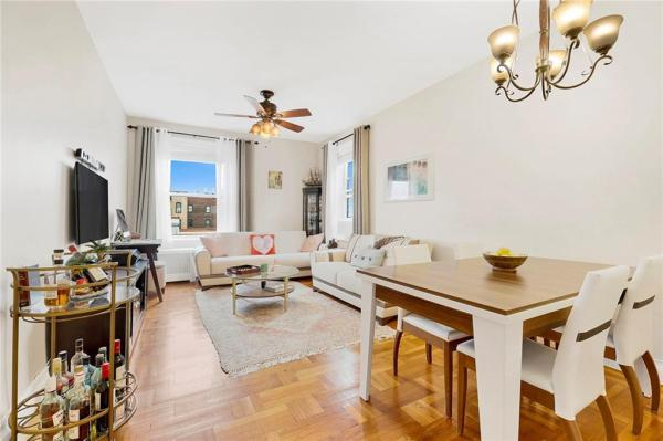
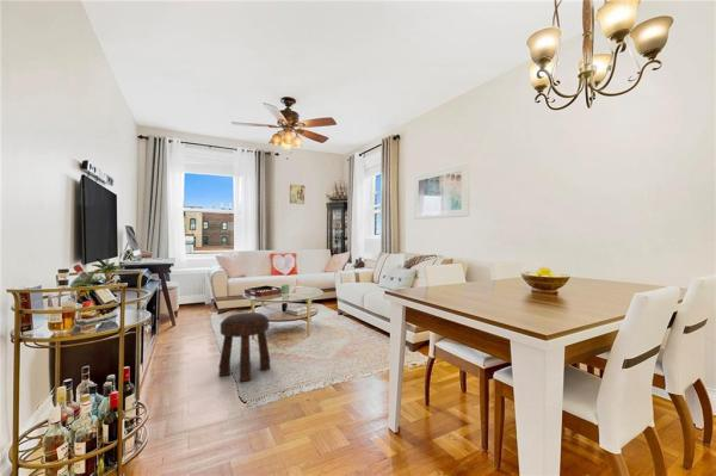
+ stool (245, 342)
